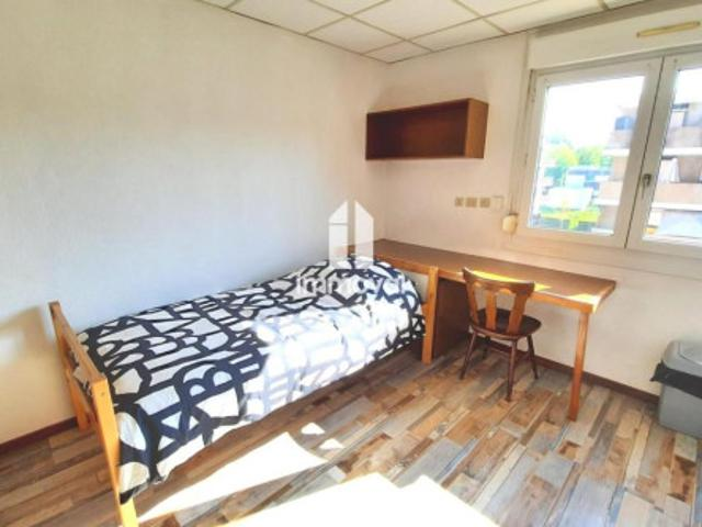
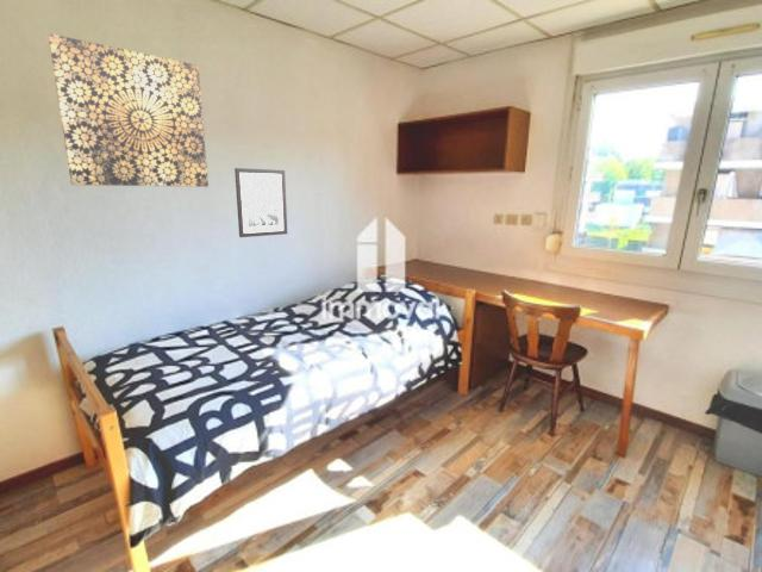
+ wall art (138, 120)
+ wall art (262, 203)
